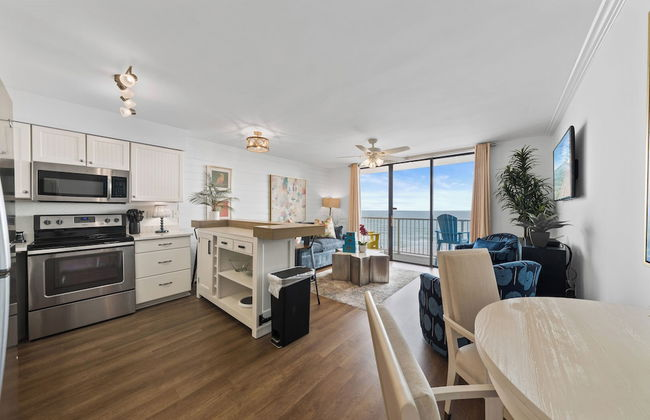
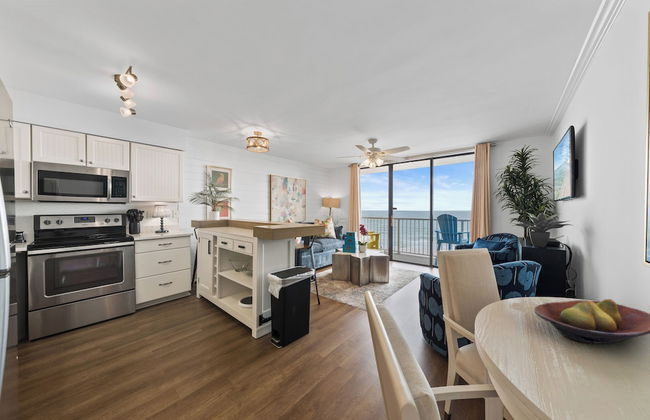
+ fruit bowl (594, 315)
